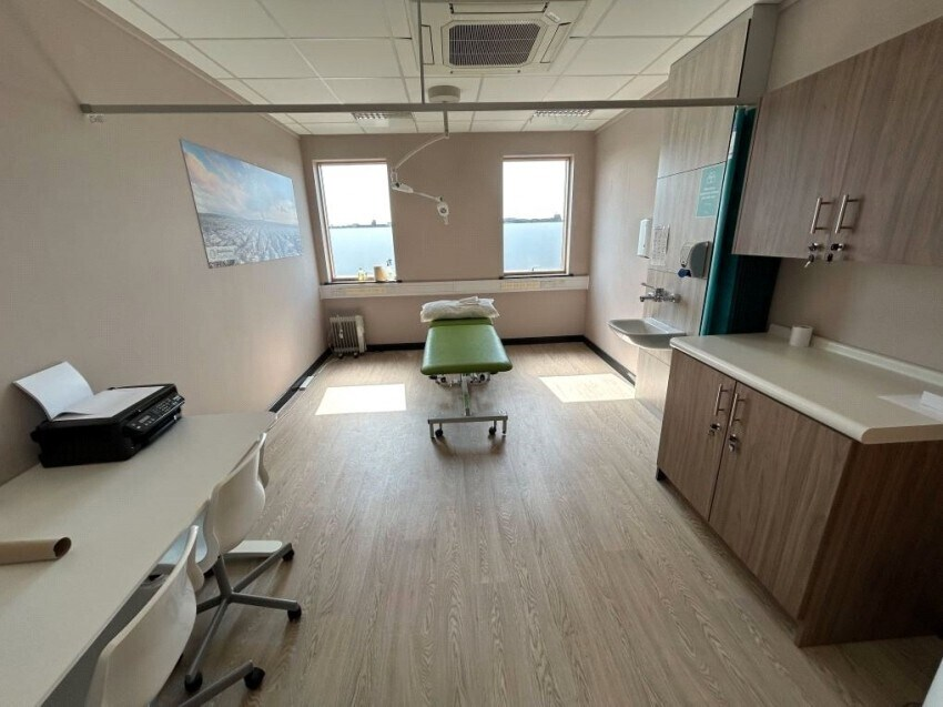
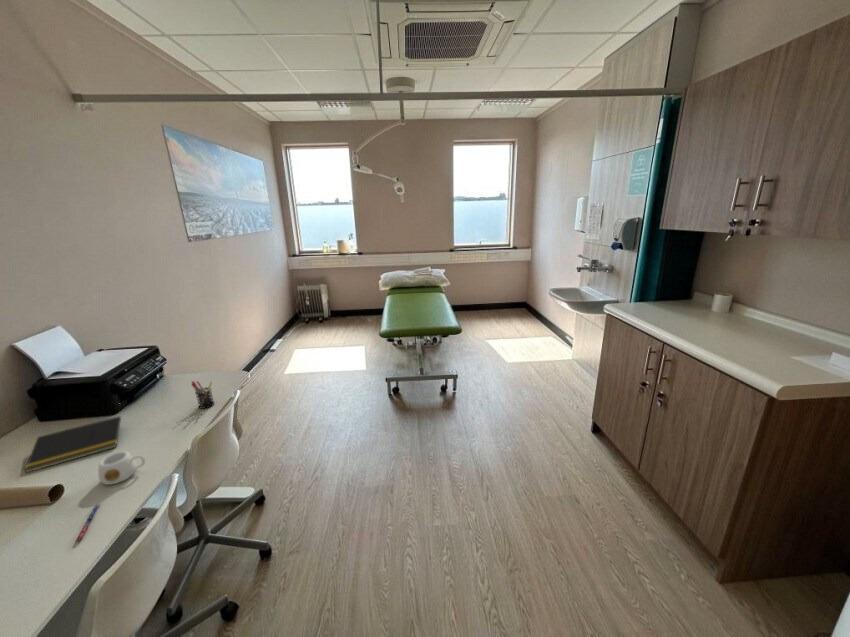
+ notepad (77, 441)
+ pen holder (202, 393)
+ mug (122, 465)
+ pen (88, 520)
